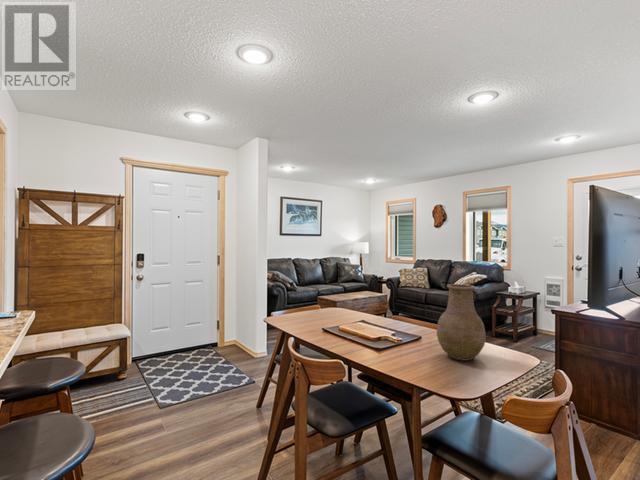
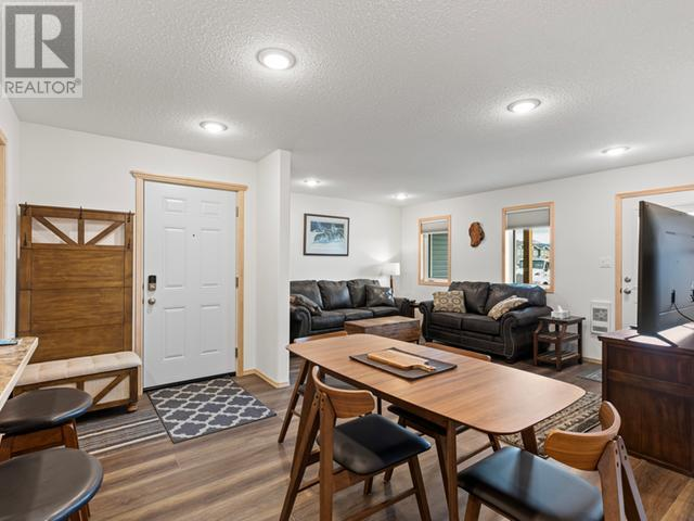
- vase (460, 321)
